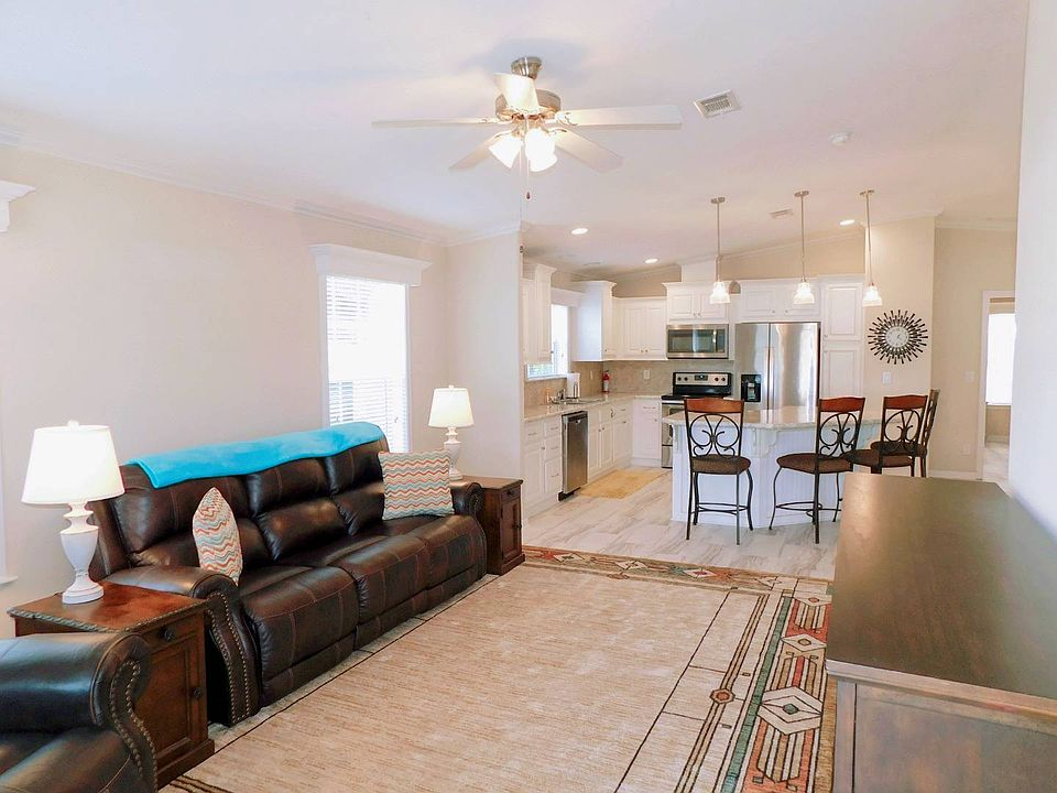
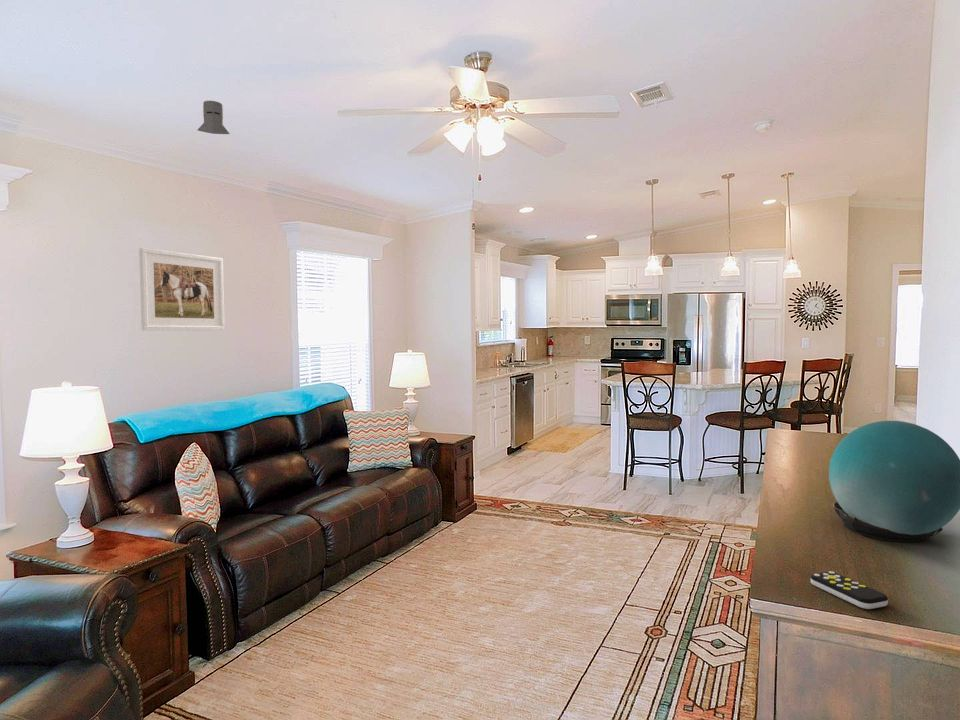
+ remote control (847, 589)
+ decorative orb (894, 477)
+ knight helmet (213, 120)
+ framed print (184, 291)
